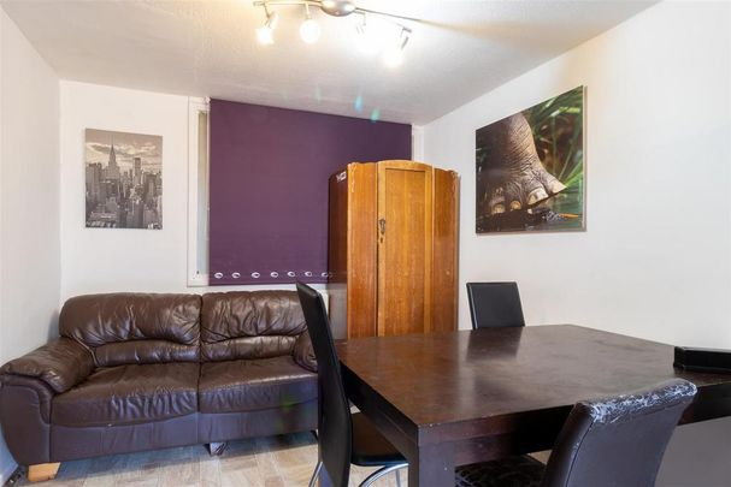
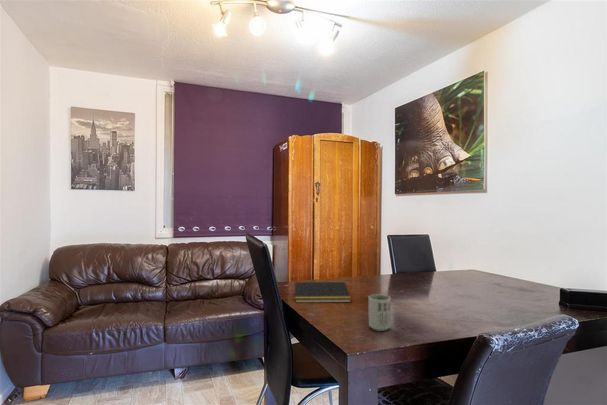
+ notepad (321, 291)
+ cup (379, 312)
